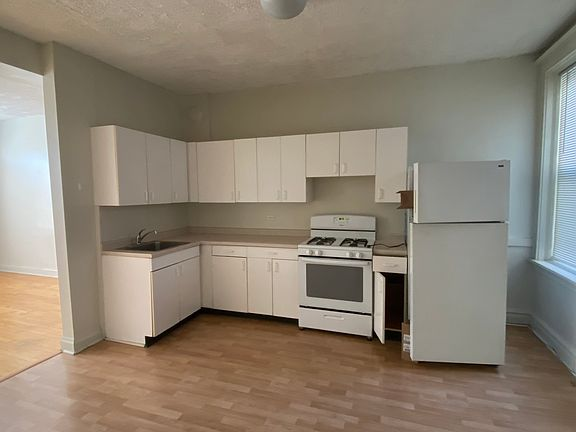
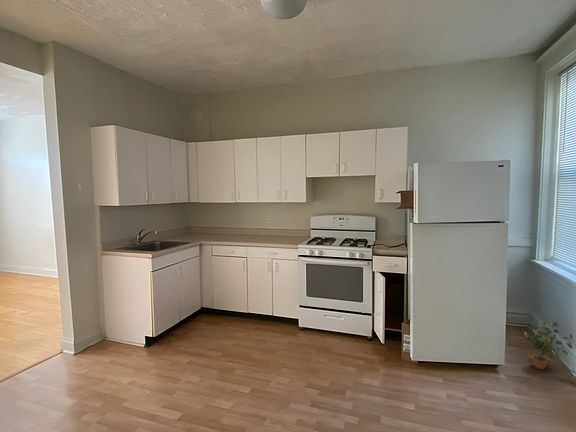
+ potted plant (541, 344)
